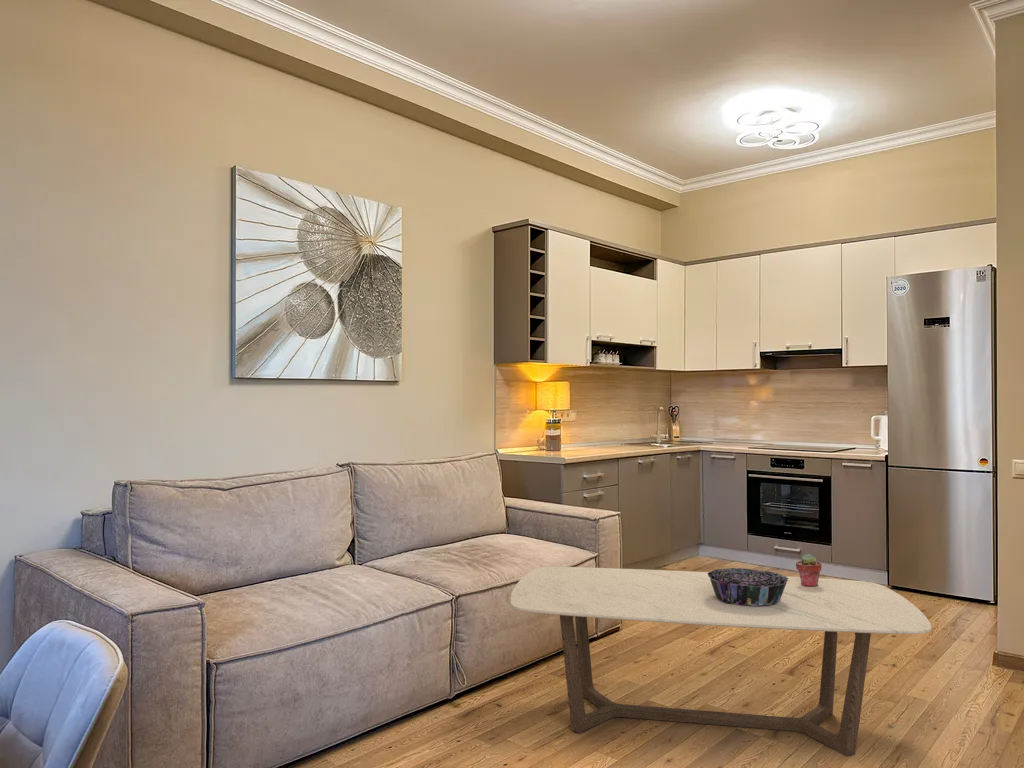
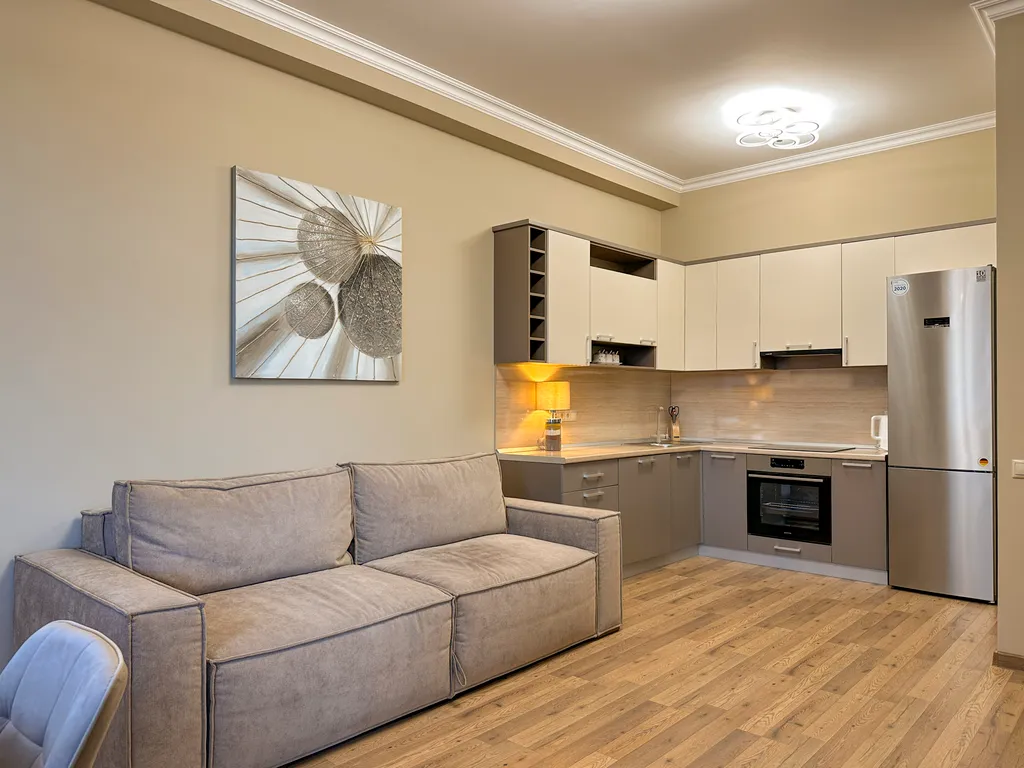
- potted succulent (808, 568)
- decorative bowl (747, 587)
- coffee table (712, 625)
